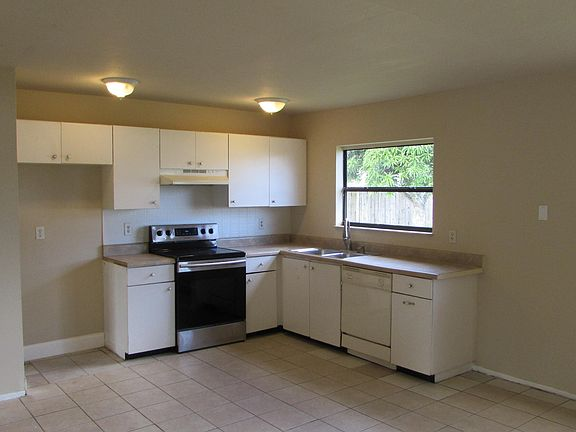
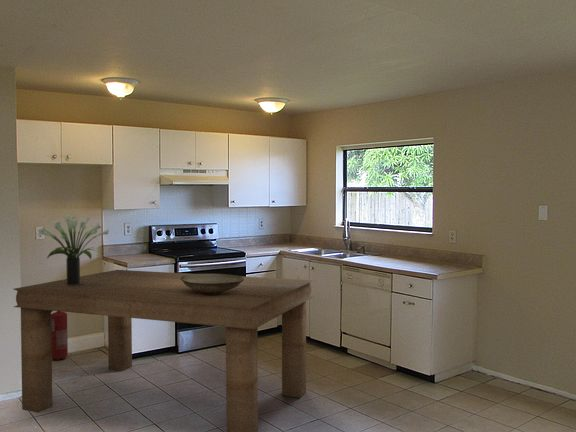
+ dining table (171, 321)
+ potted plant (72, 249)
+ decorative bowl (212, 285)
+ fire extinguisher (58, 330)
